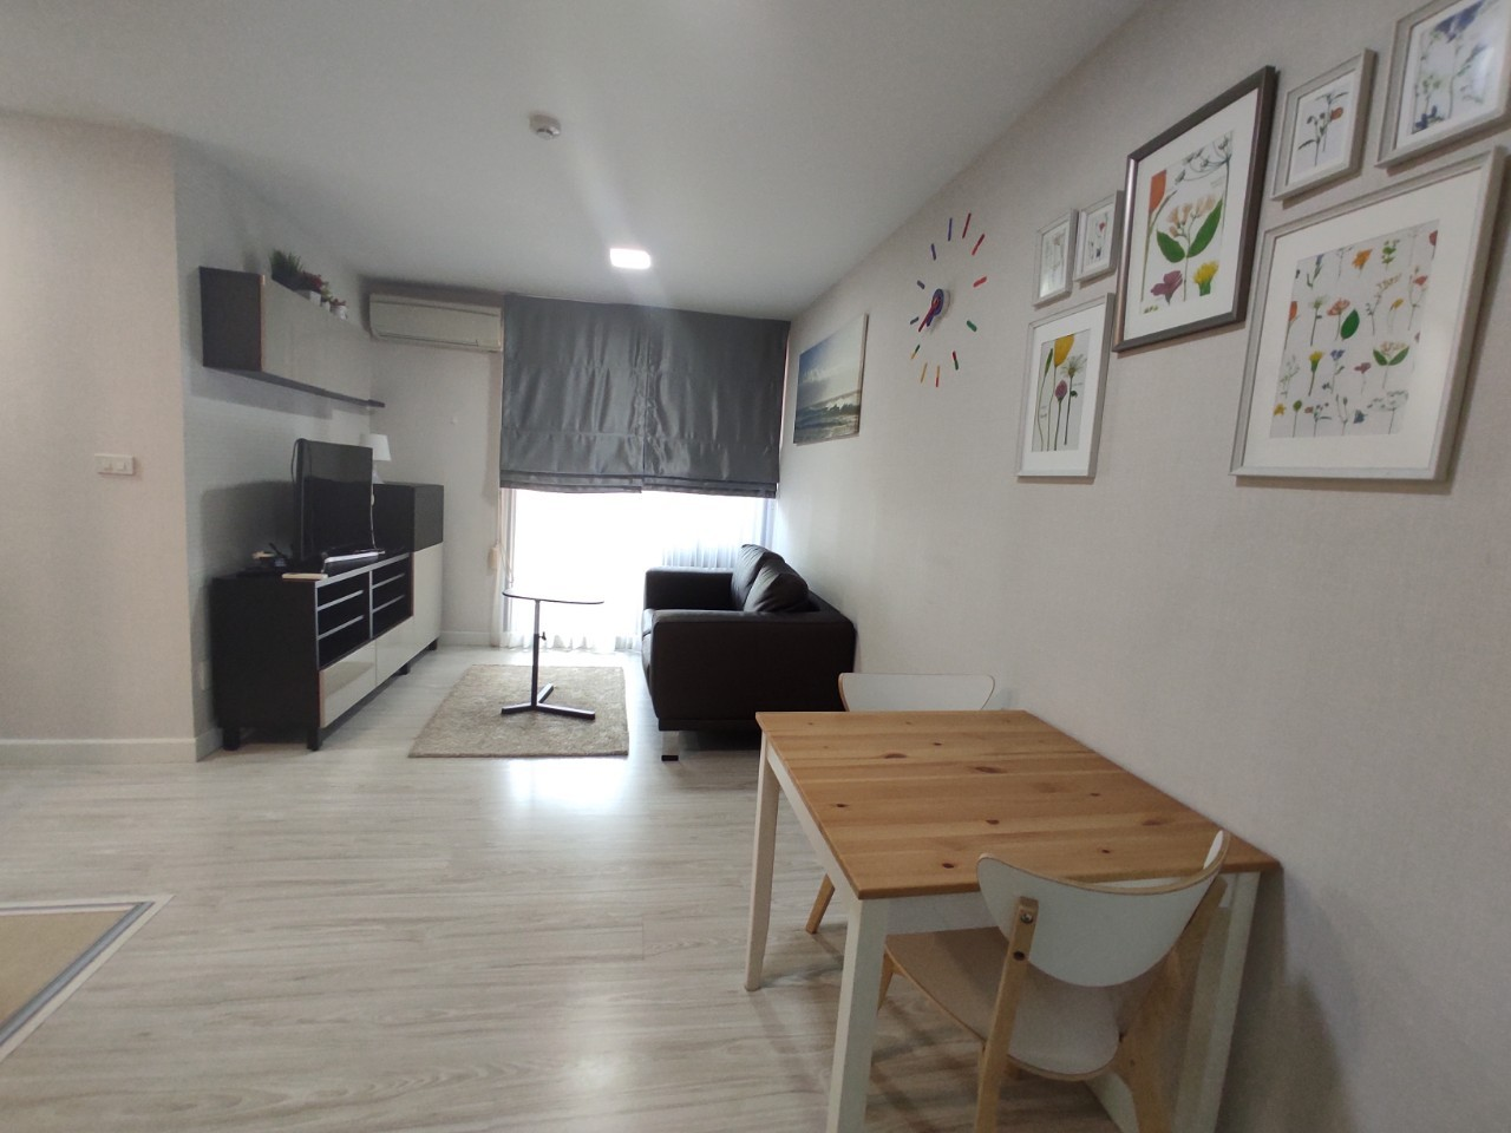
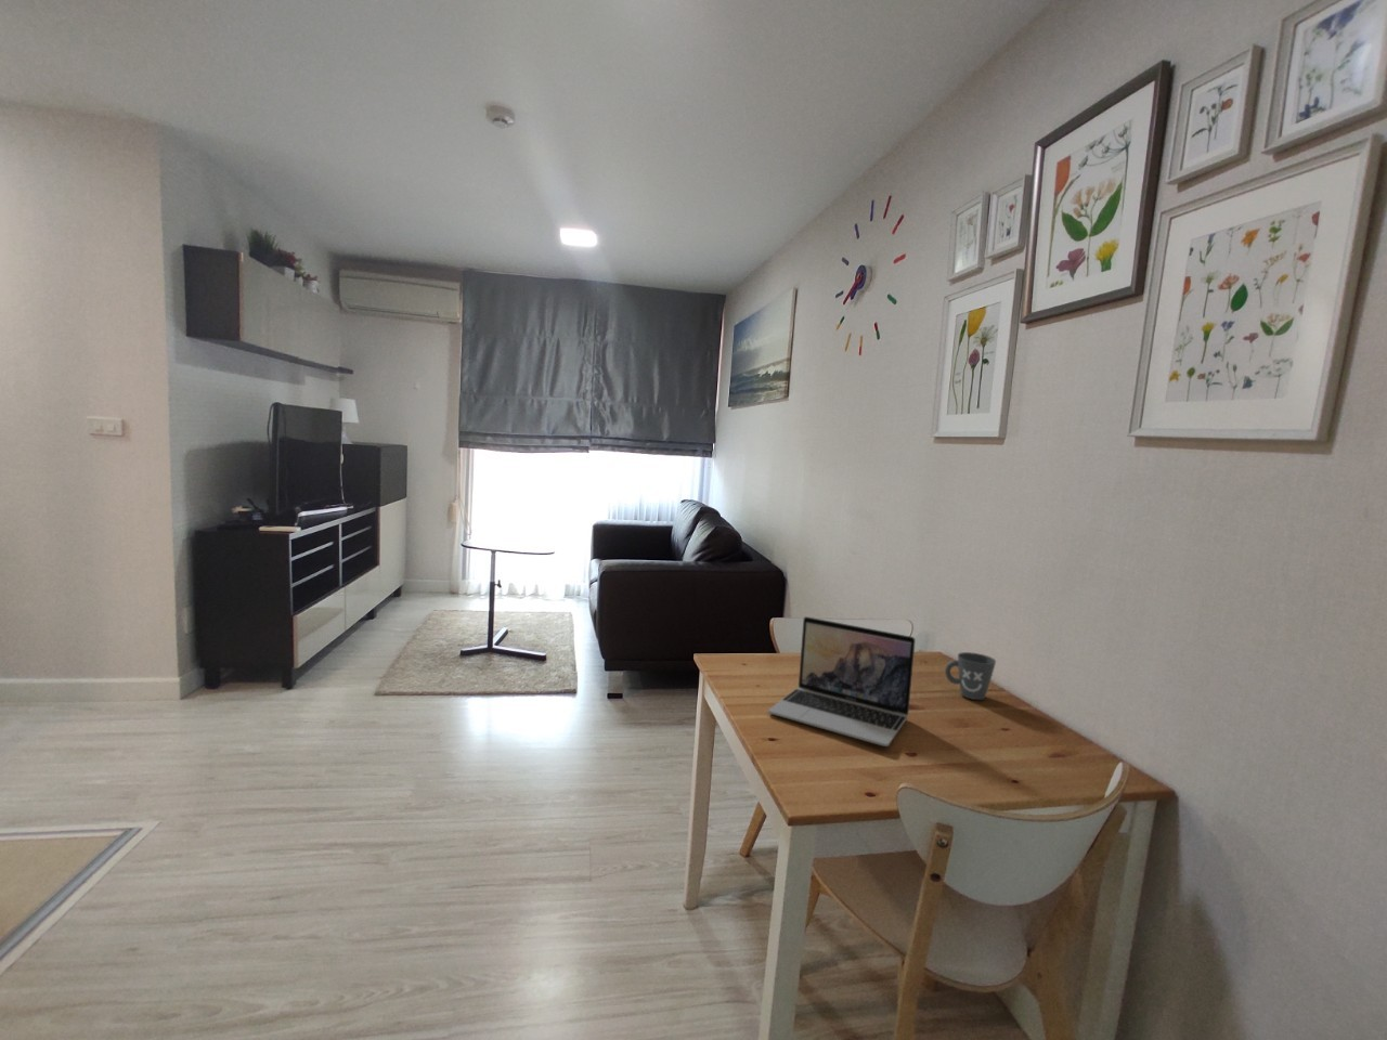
+ mug (969, 675)
+ laptop (841, 675)
